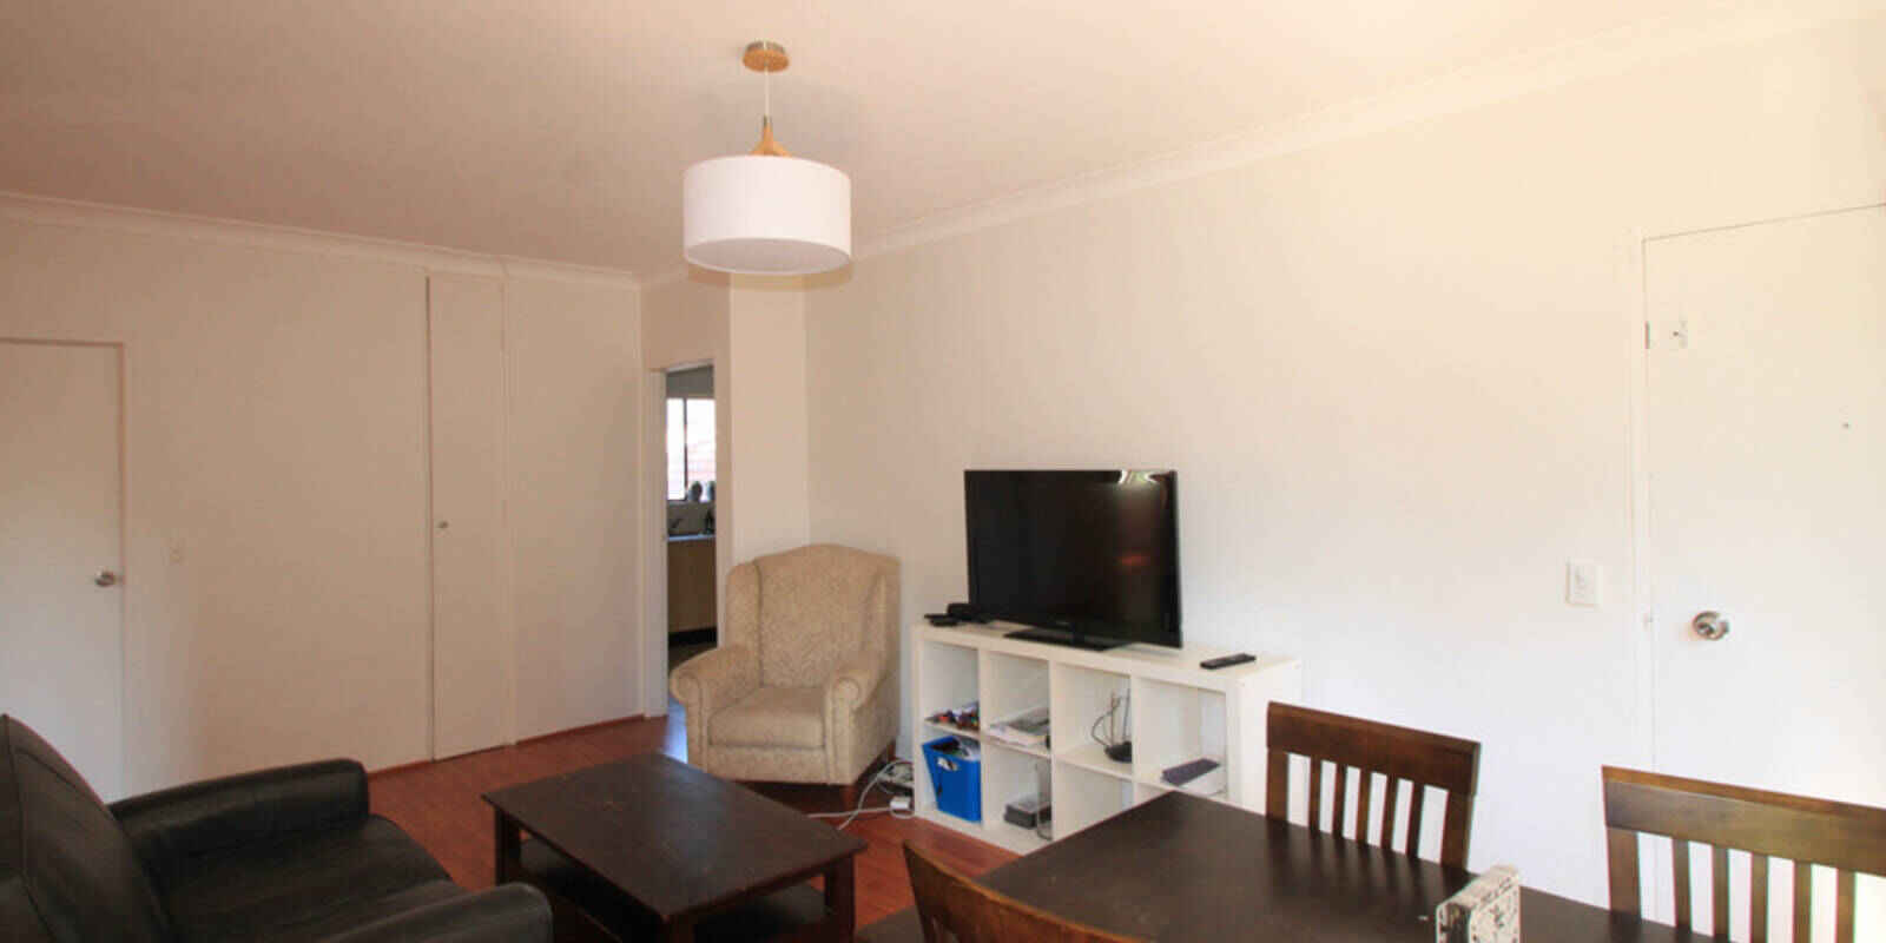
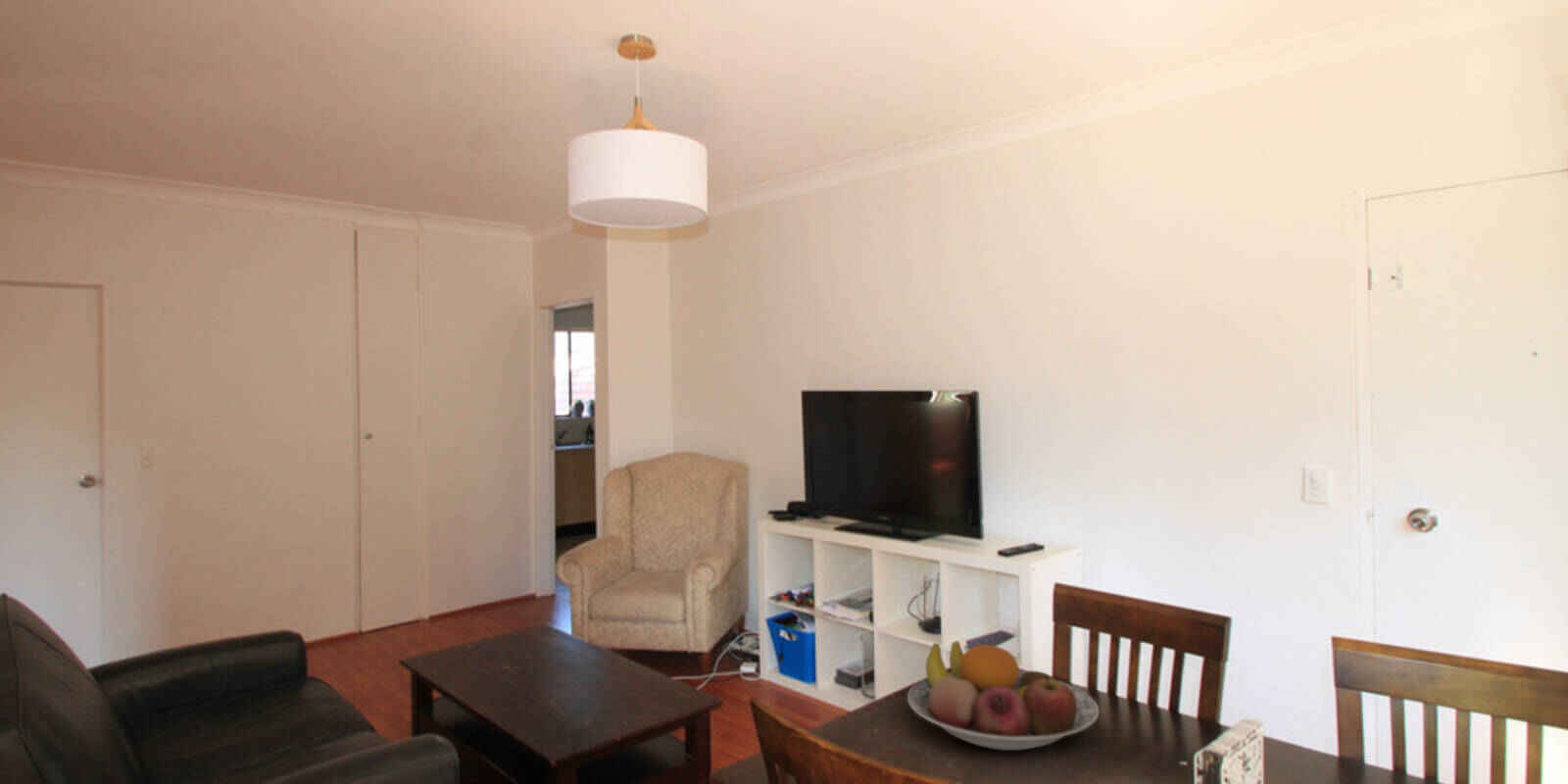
+ fruit bowl (1000, 692)
